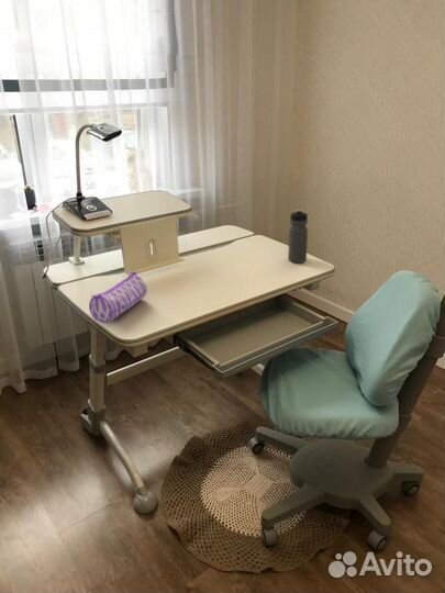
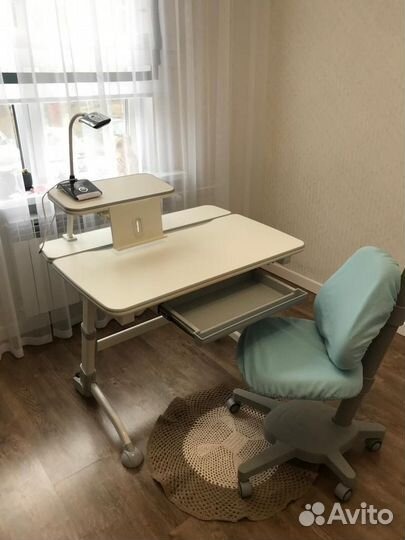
- pencil case (119, 296)
- water bottle (298, 235)
